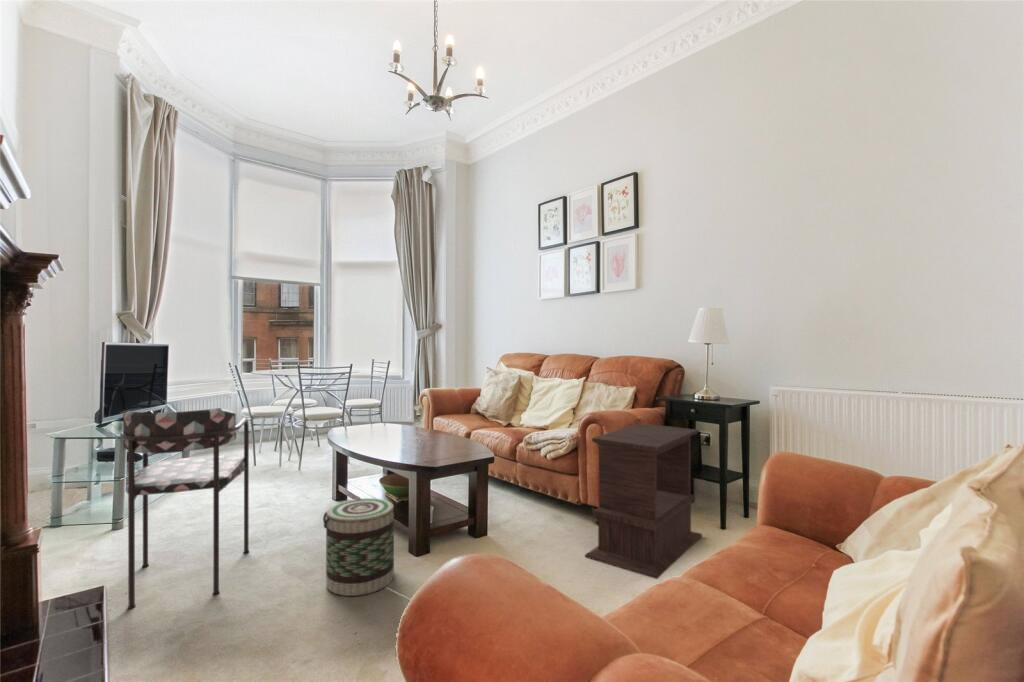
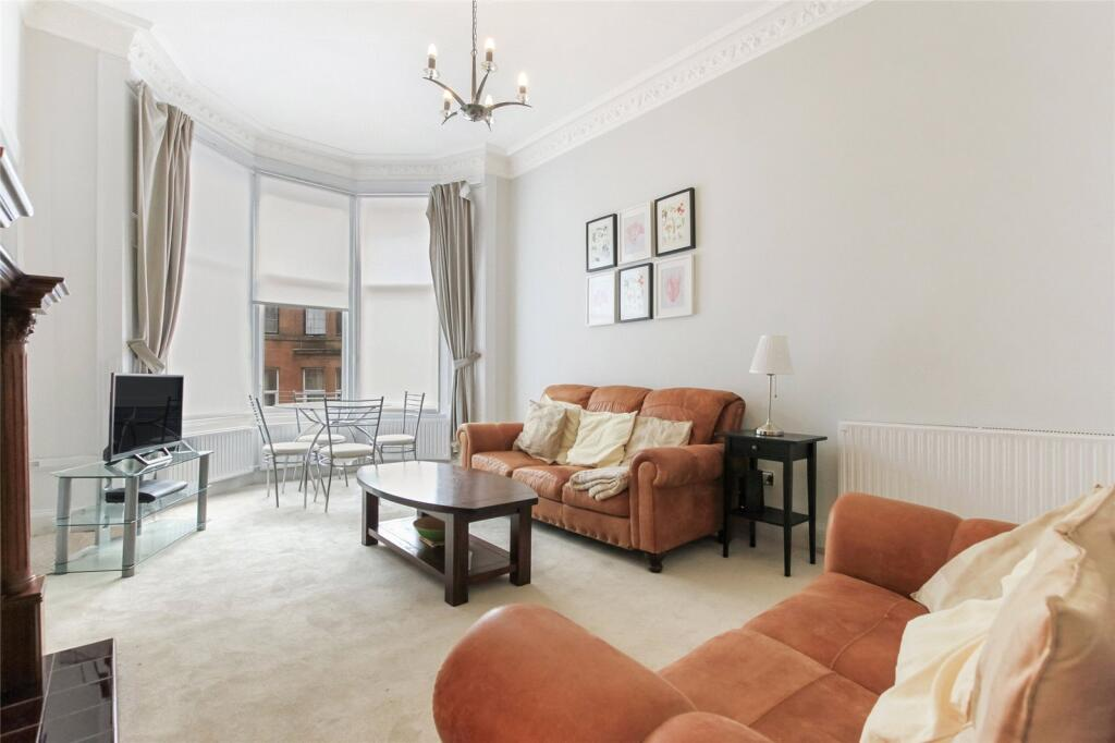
- basket (360, 541)
- side table (646, 490)
- chair (187, 490)
